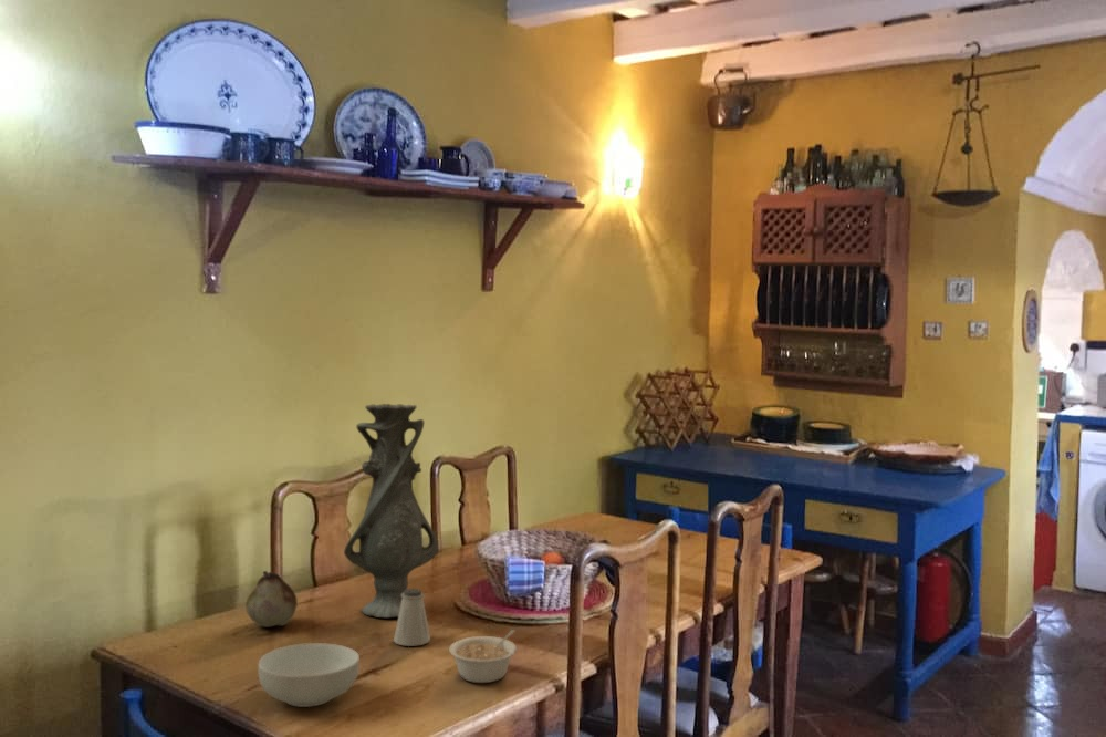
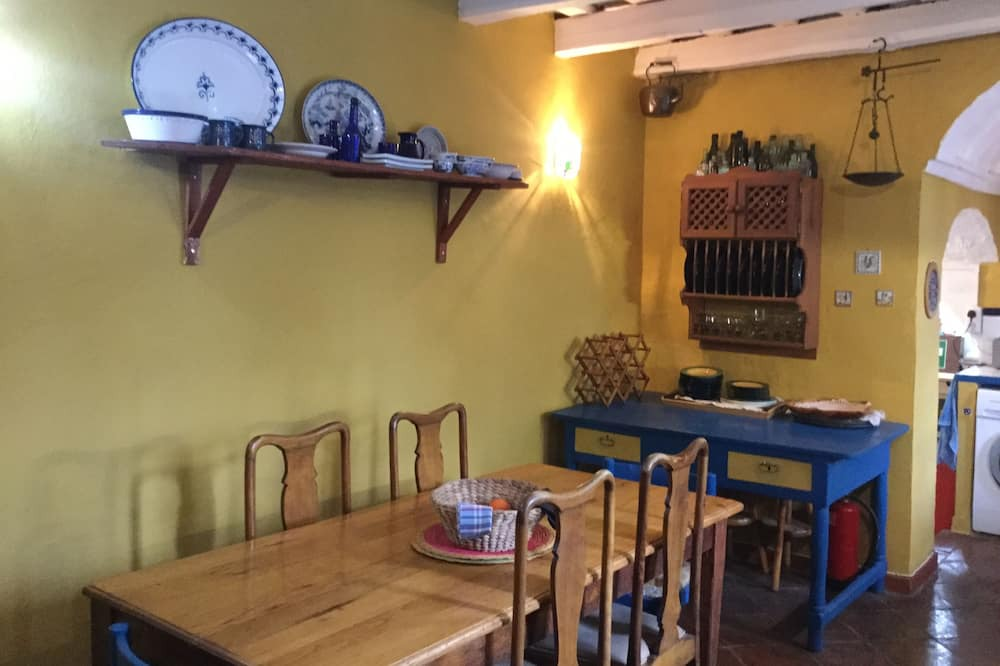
- legume (482, 657)
- cereal bowl (309, 677)
- saltshaker (411, 615)
- fruit (271, 595)
- vase (392, 507)
